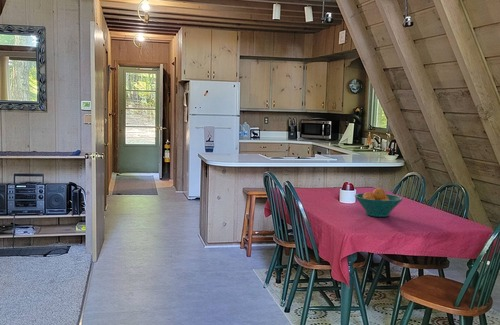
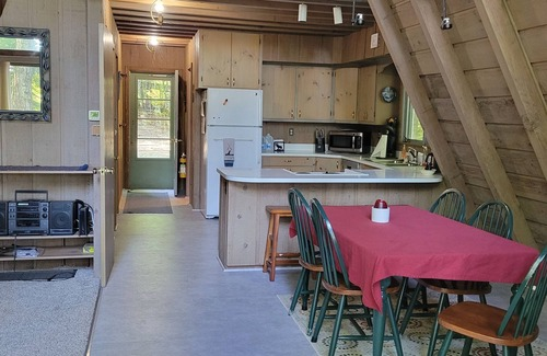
- fruit bowl (378, 201)
